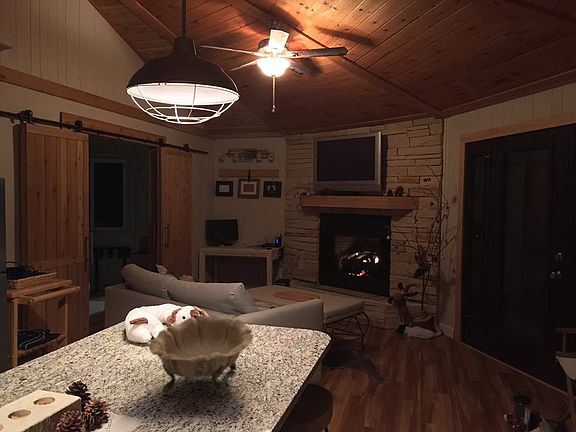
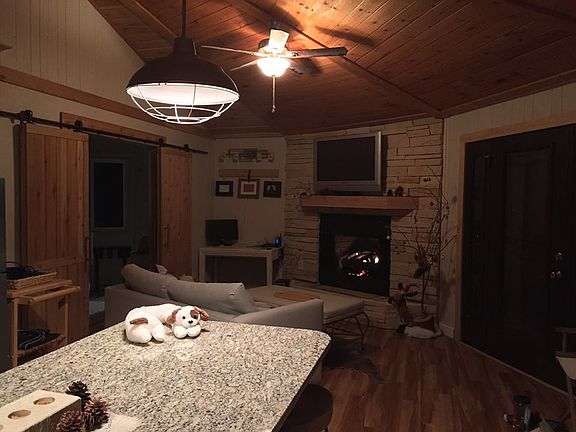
- decorative bowl (202, 355)
